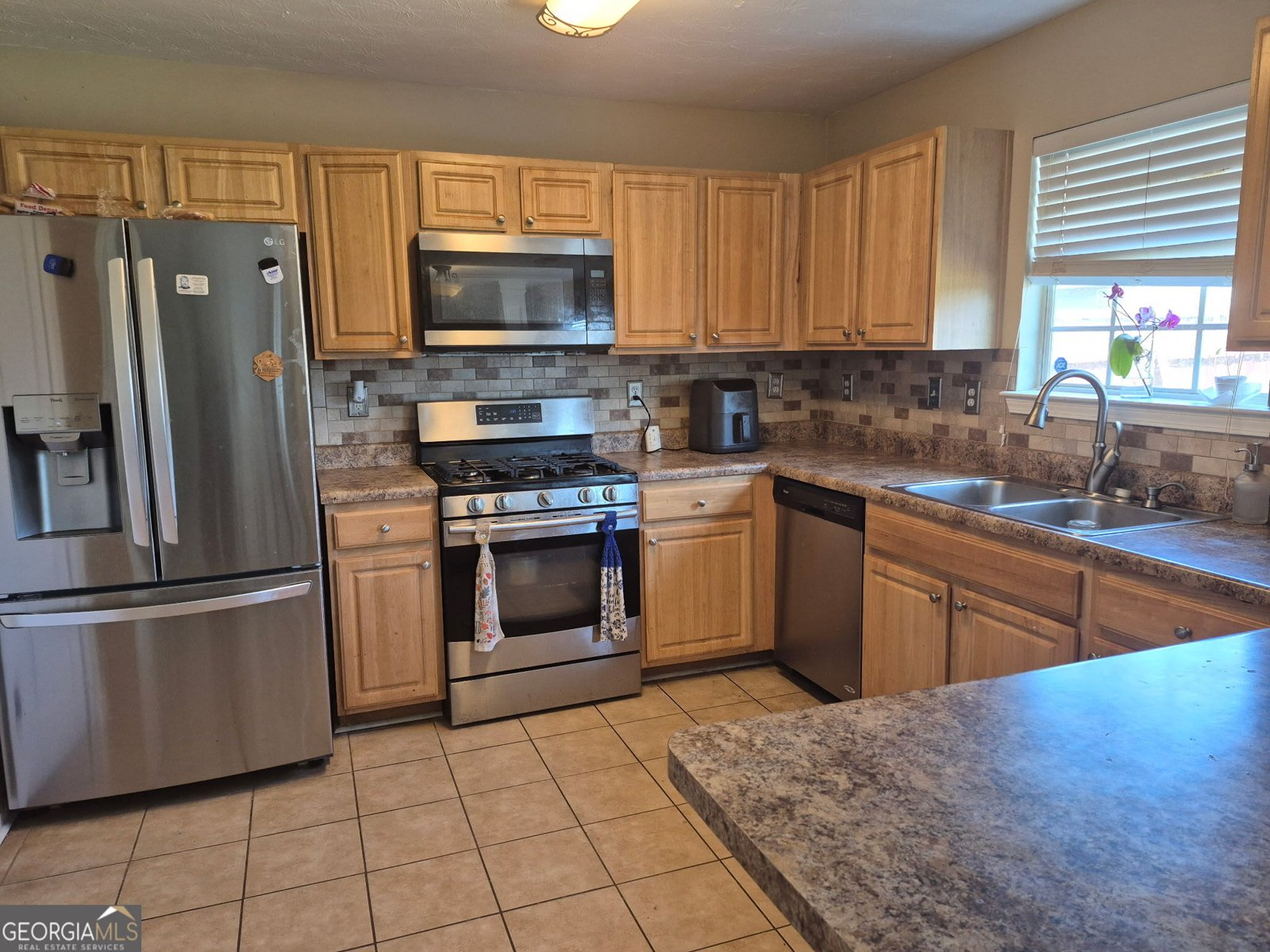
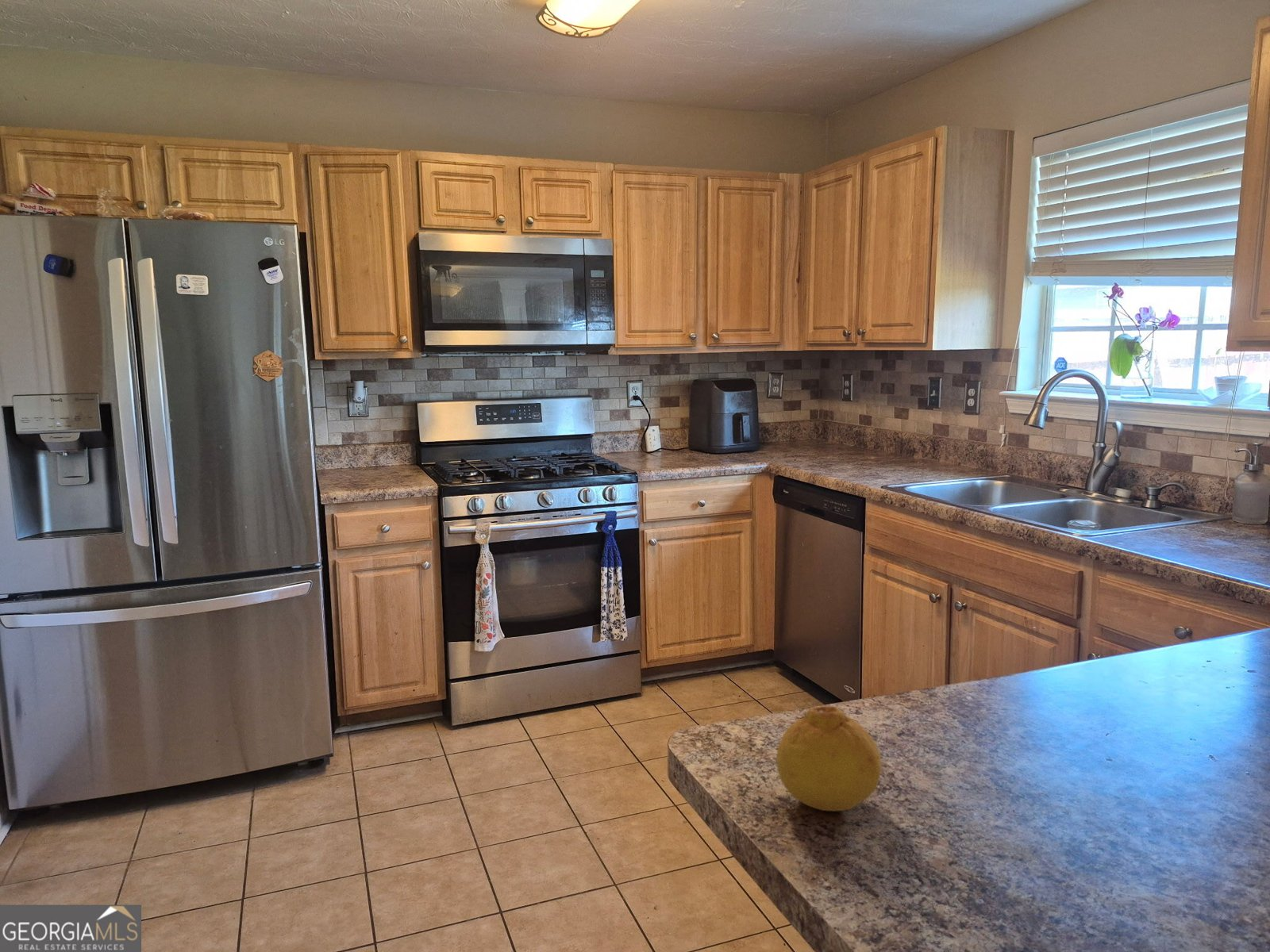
+ fruit (828, 756)
